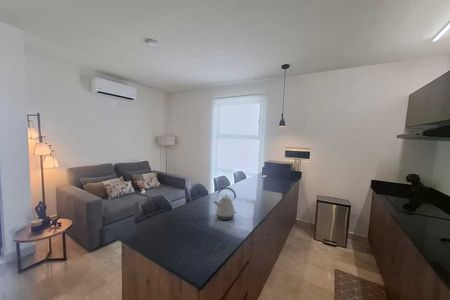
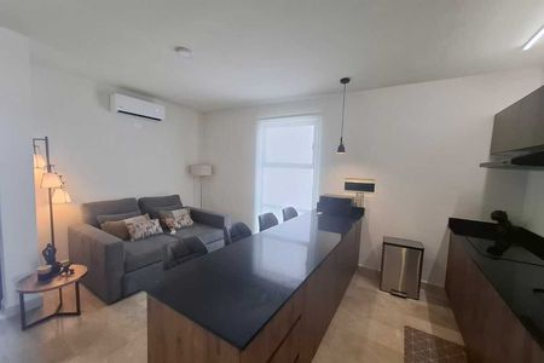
- kettle (225, 202)
